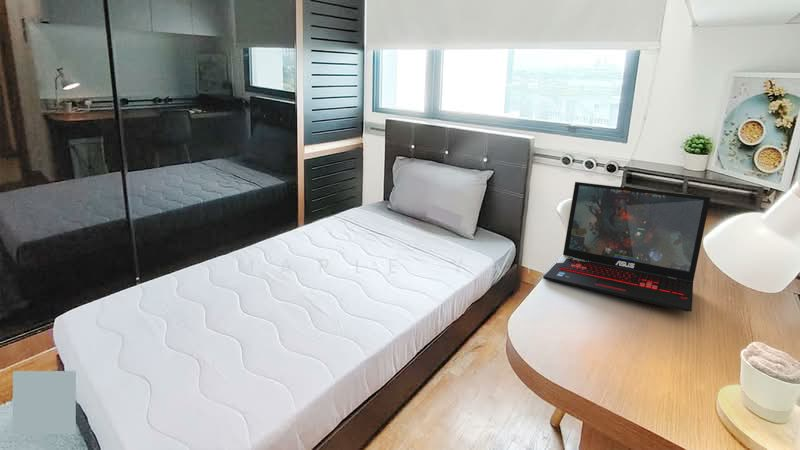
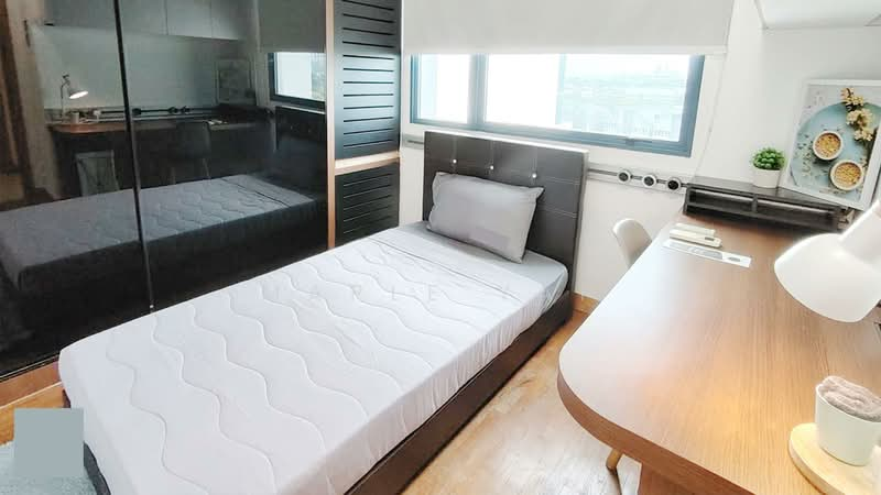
- laptop (625, 239)
